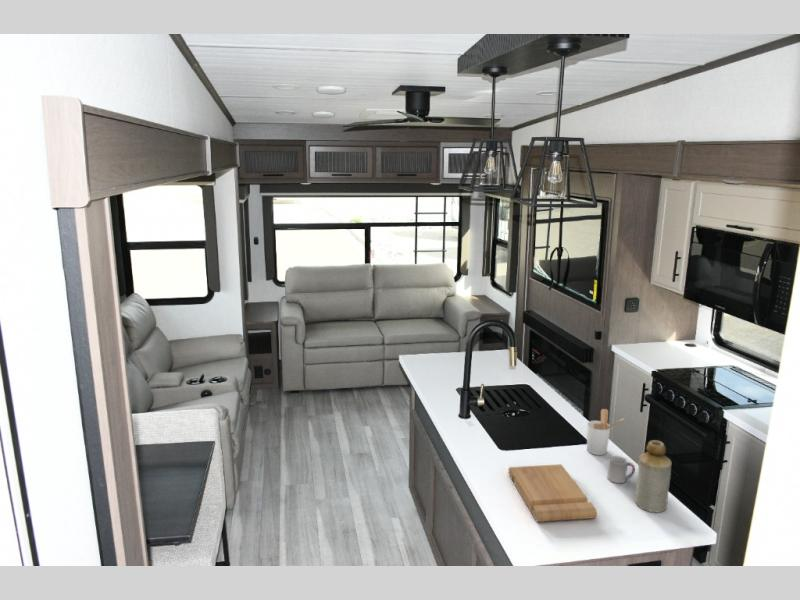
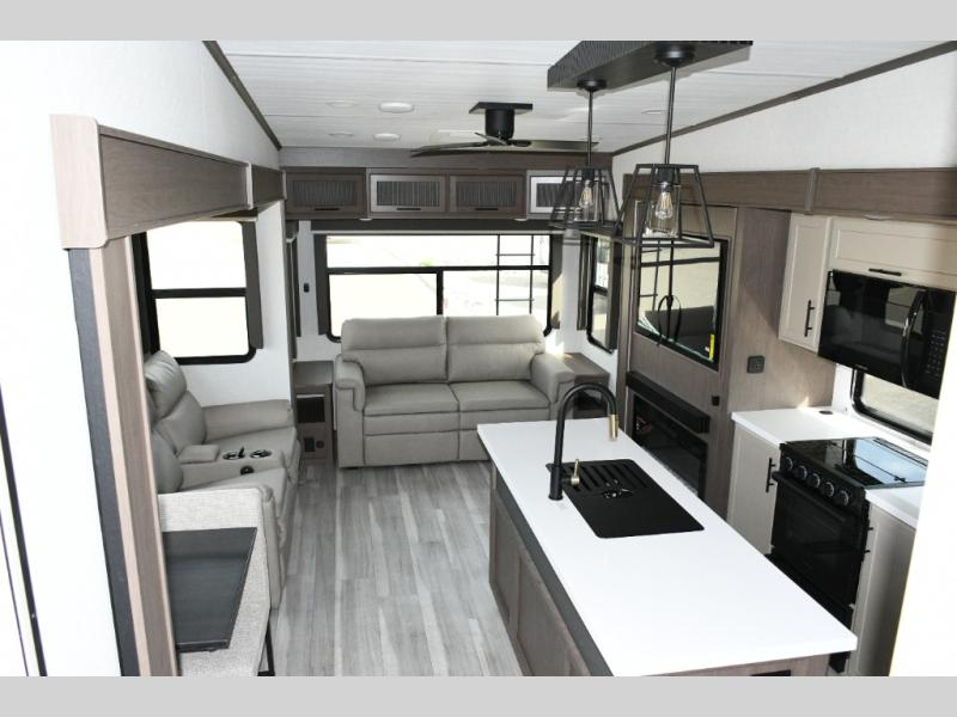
- cup (621, 470)
- cutting board (549, 491)
- bottle (653, 473)
- utensil holder (604, 433)
